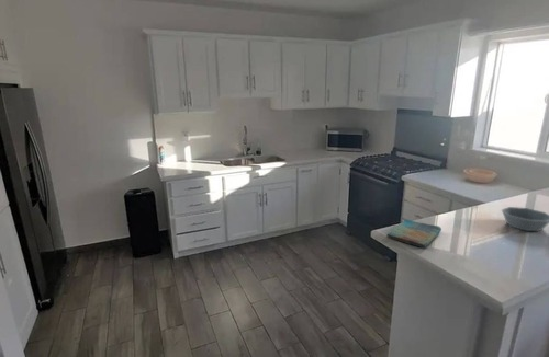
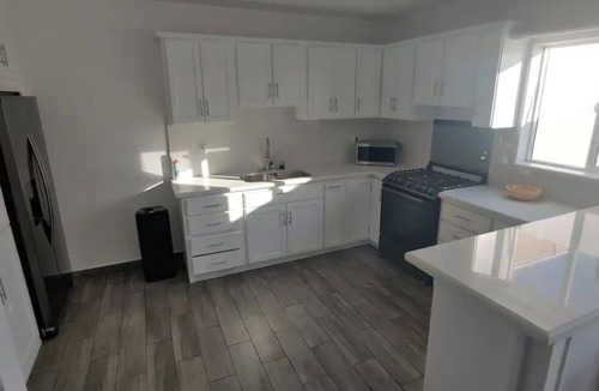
- dish towel (414, 231)
- bowl (525, 219)
